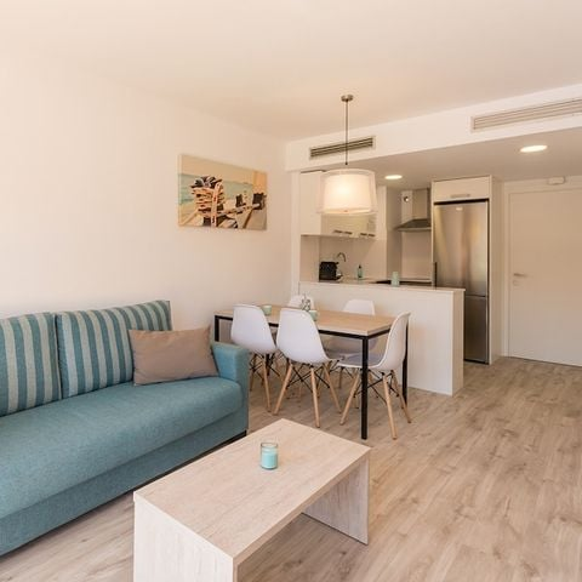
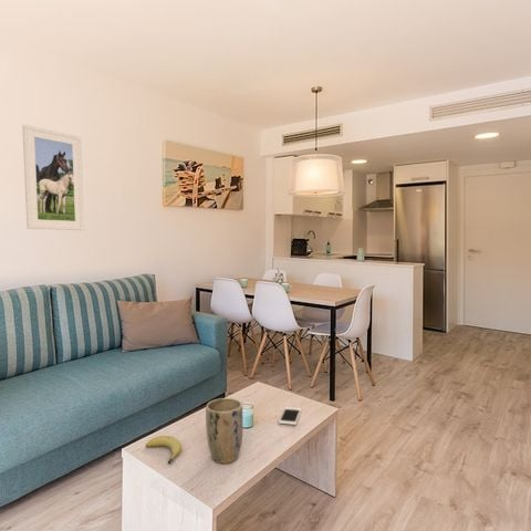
+ cell phone (290, 415)
+ fruit (167, 446)
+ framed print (54, 180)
+ plant pot (225, 430)
